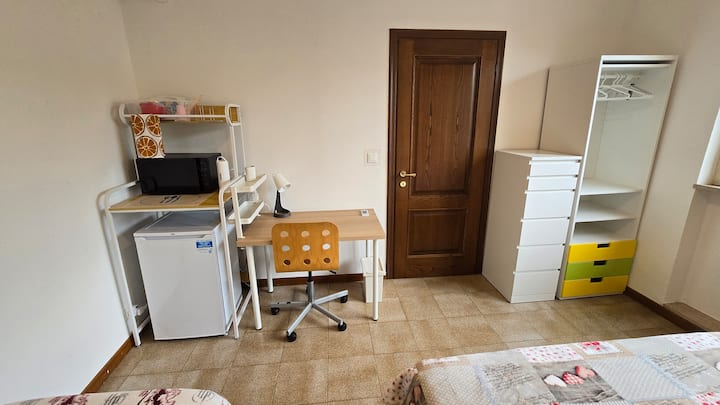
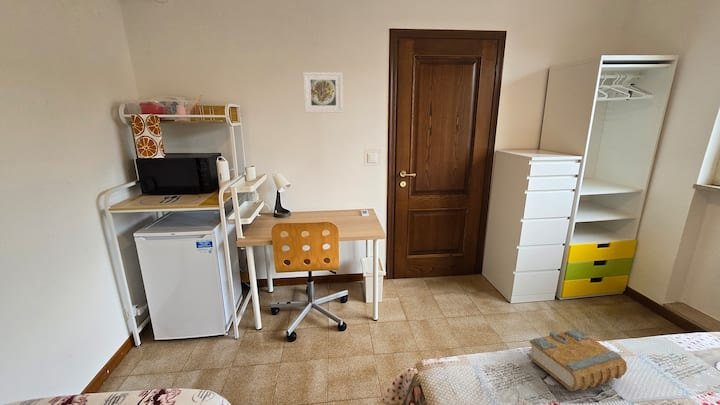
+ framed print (323, 92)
+ book (575, 357)
